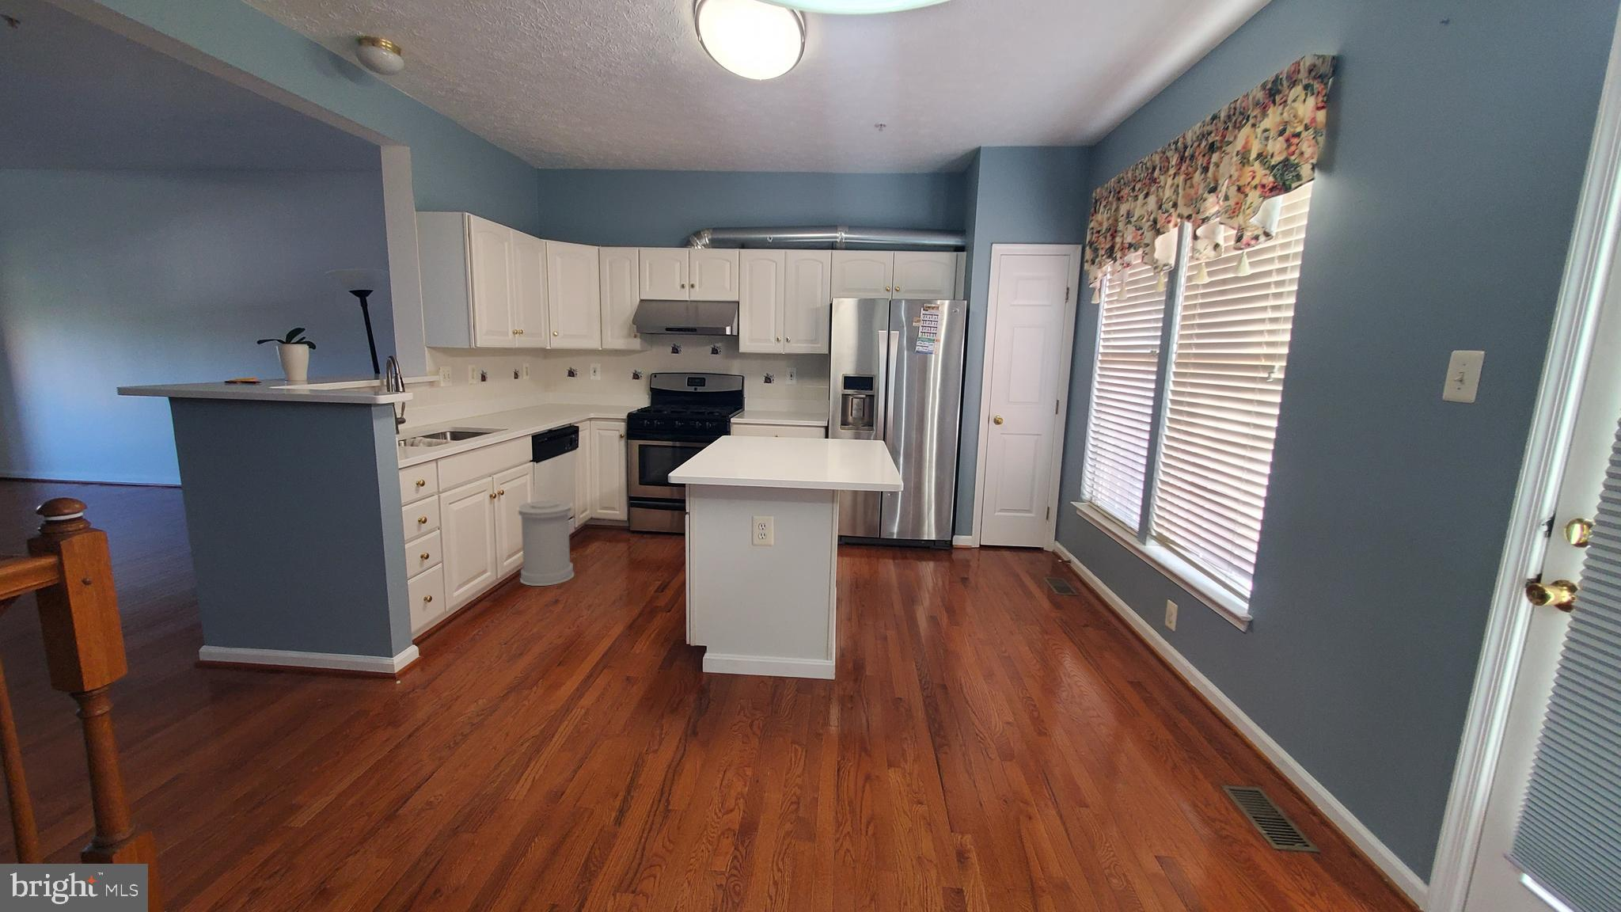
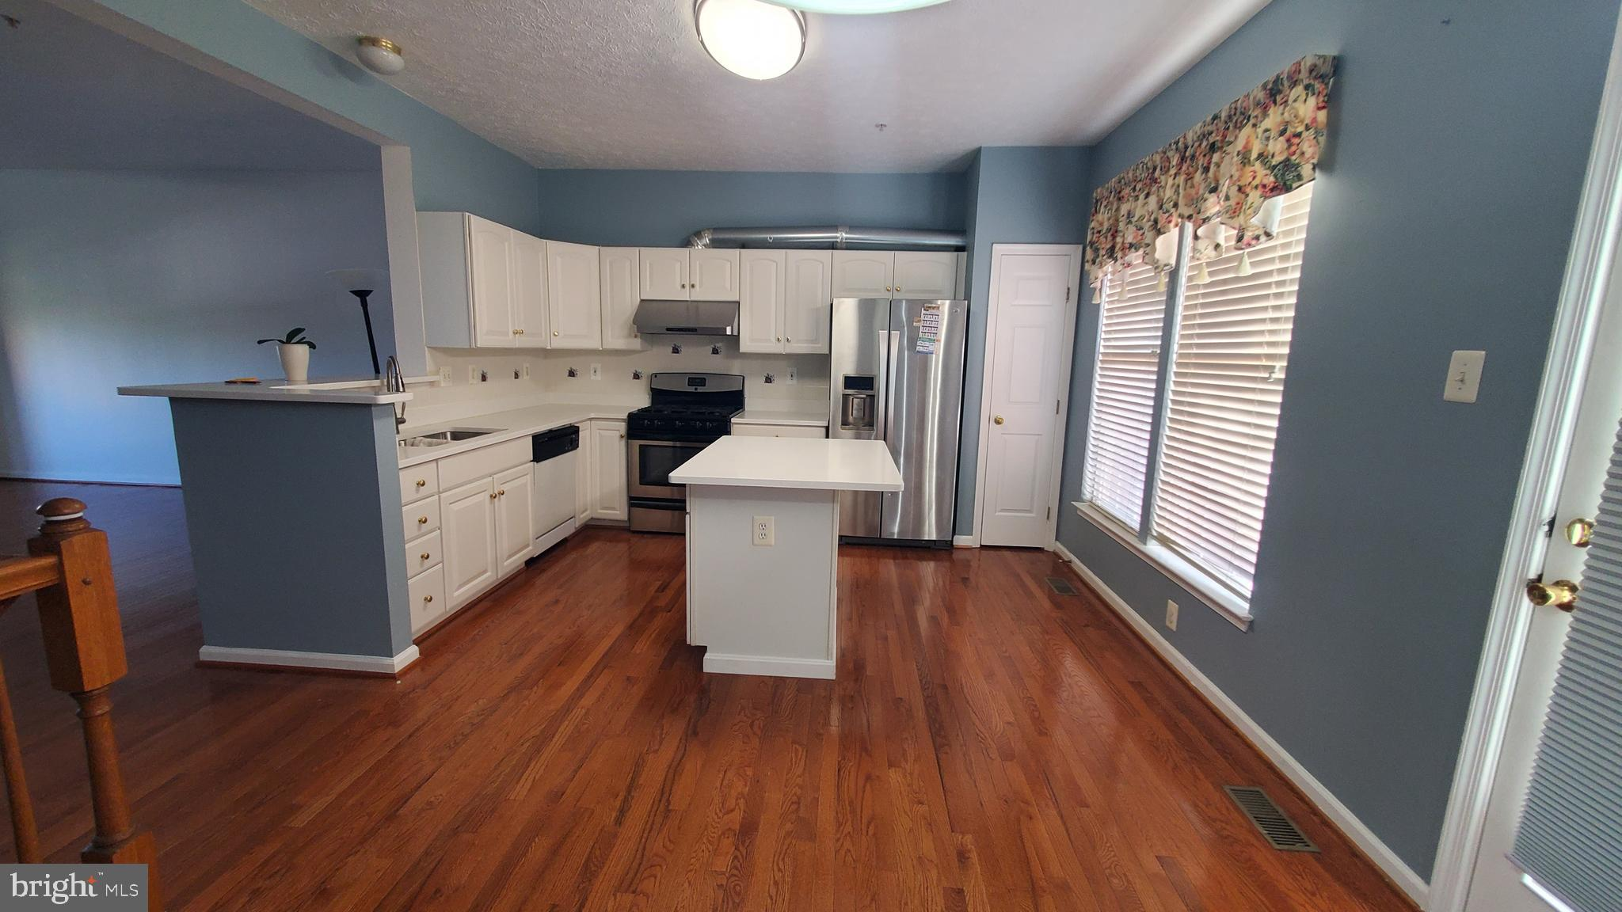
- trash can (547, 540)
